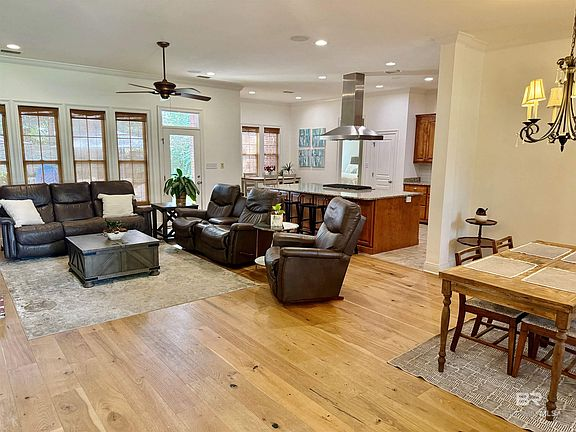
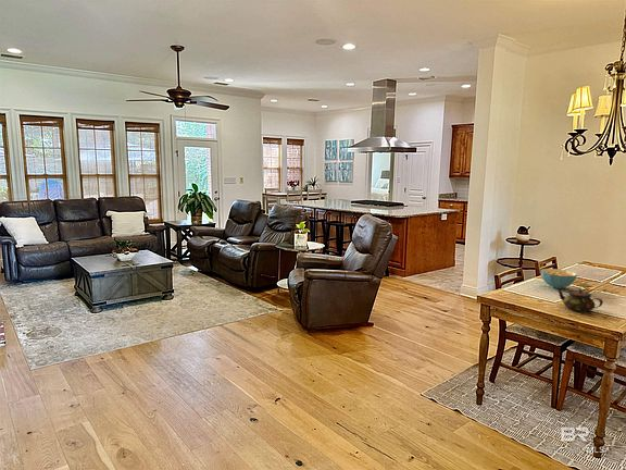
+ teapot (578, 298)
+ cereal bowl (558, 280)
